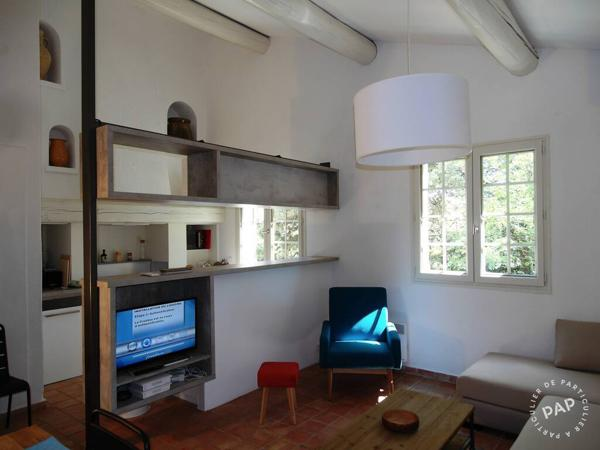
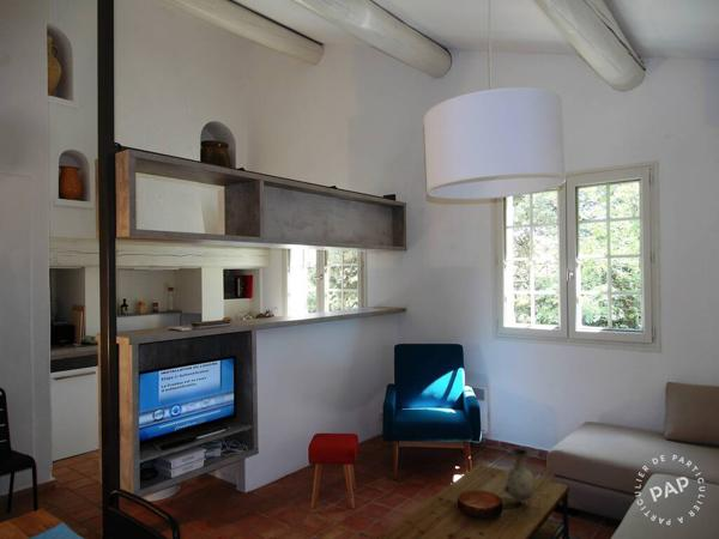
+ vase (519, 476)
